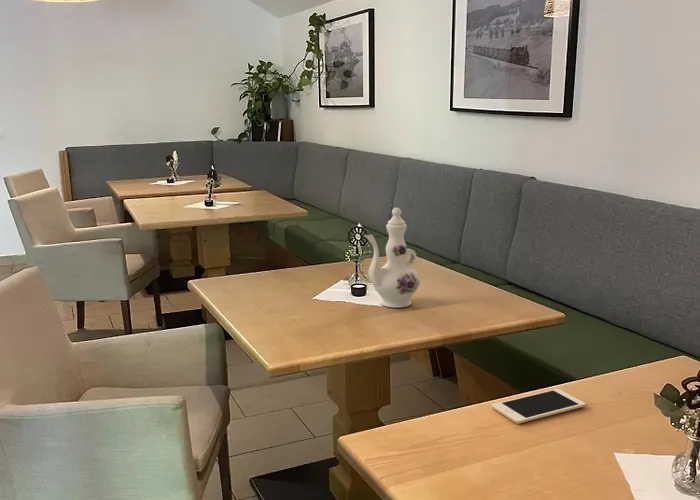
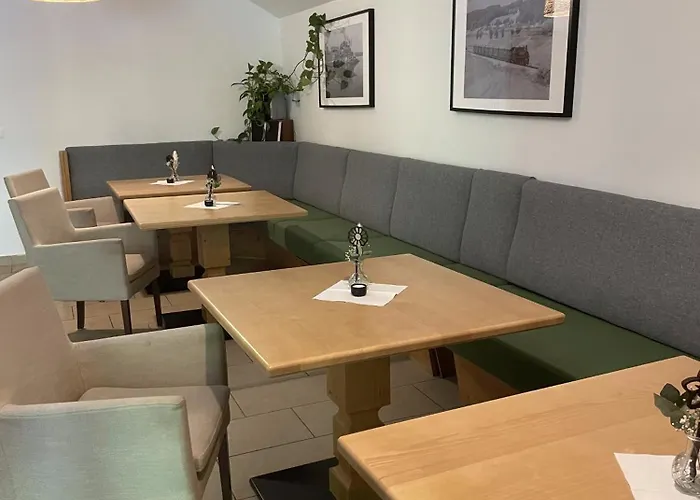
- cell phone (538, 405)
- chinaware (390, 257)
